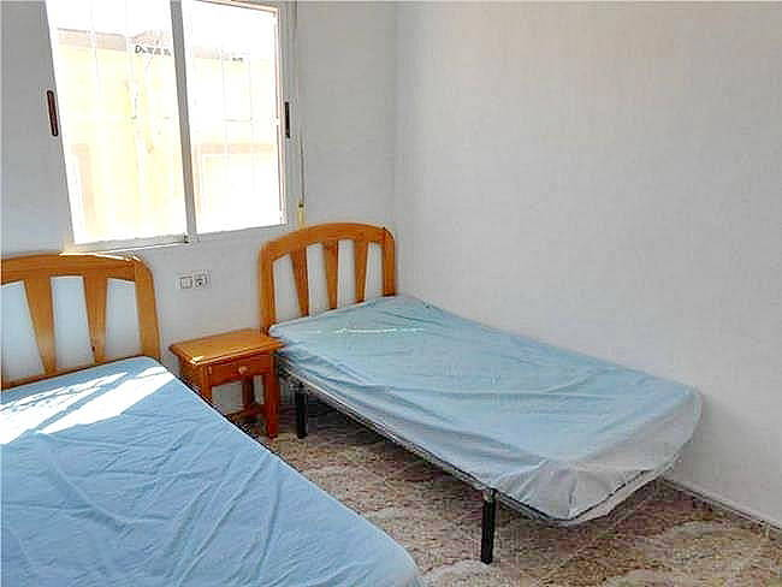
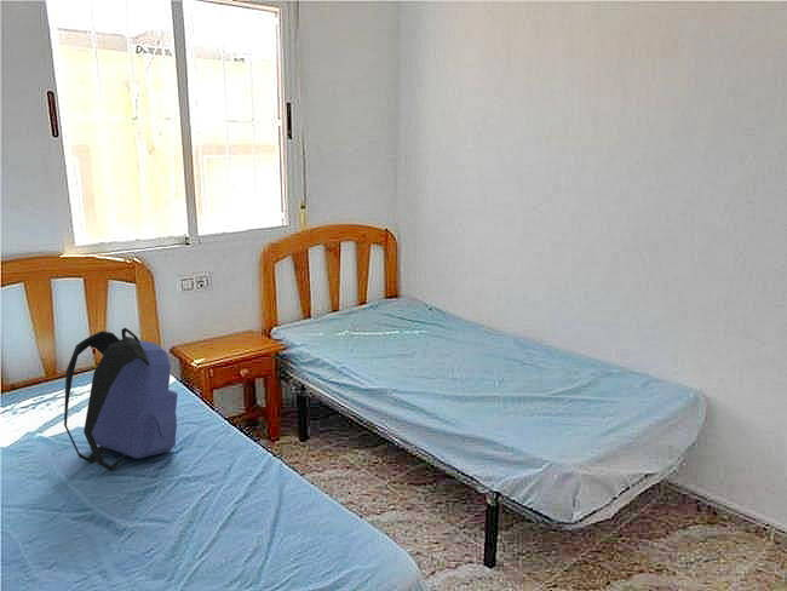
+ backpack (115, 395)
